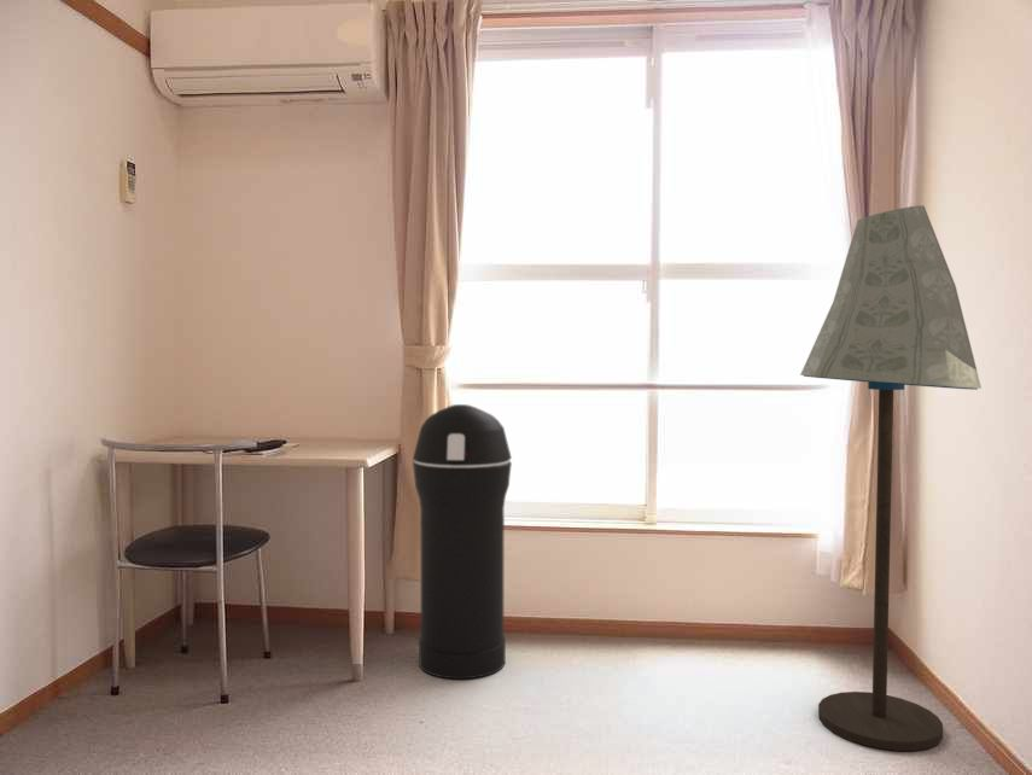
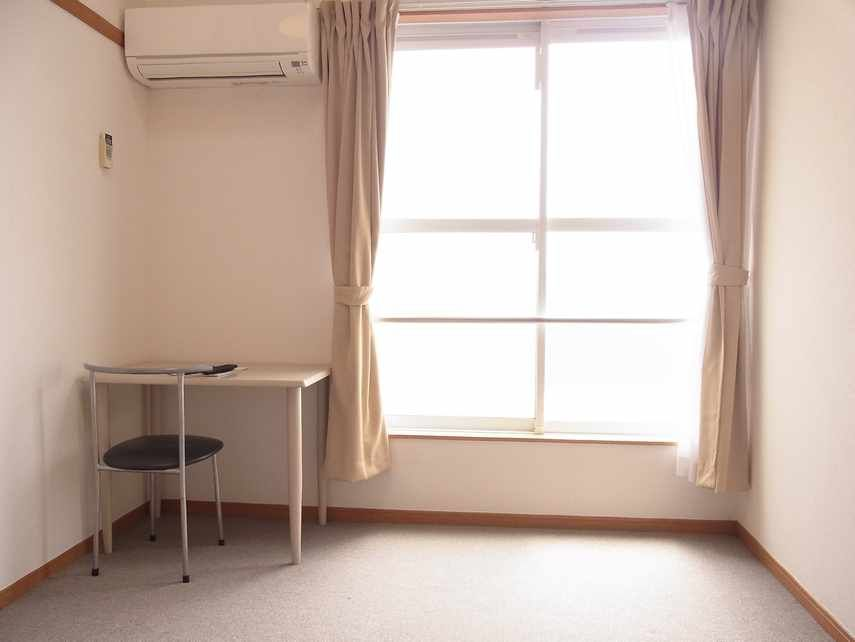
- trash can (461, 534)
- floor lamp (884, 468)
